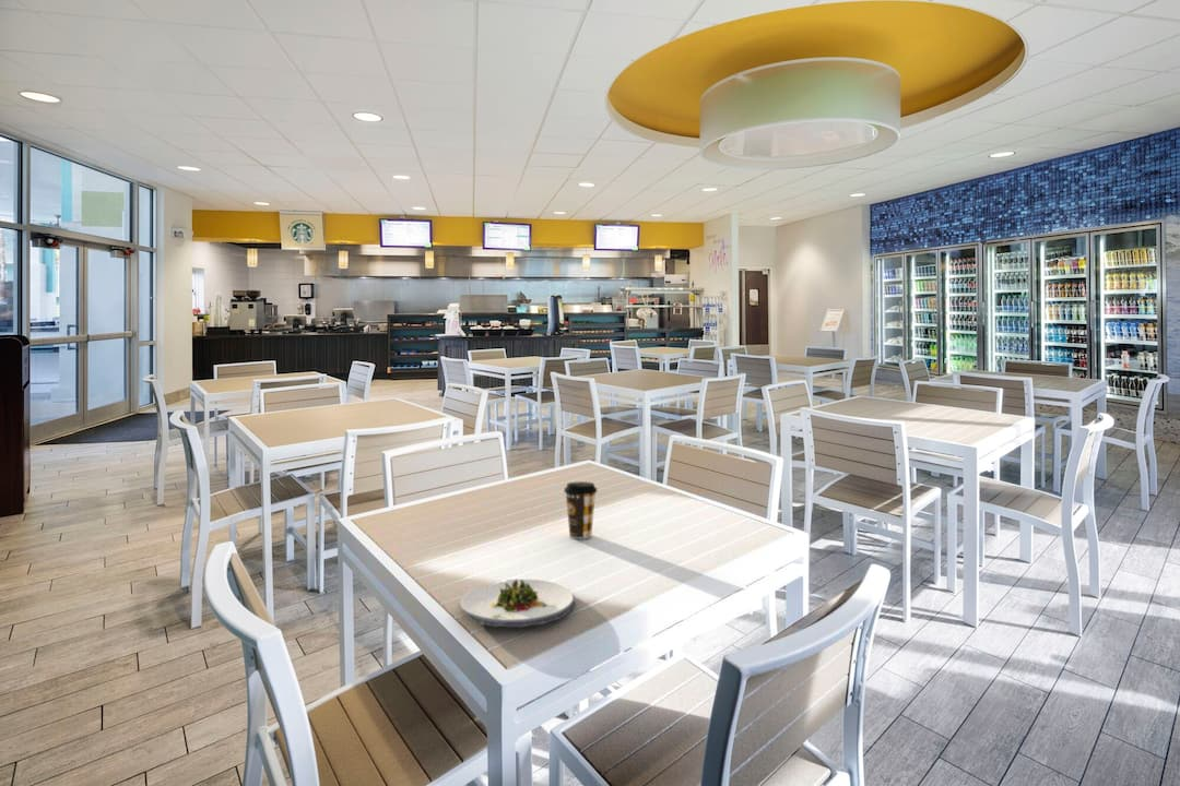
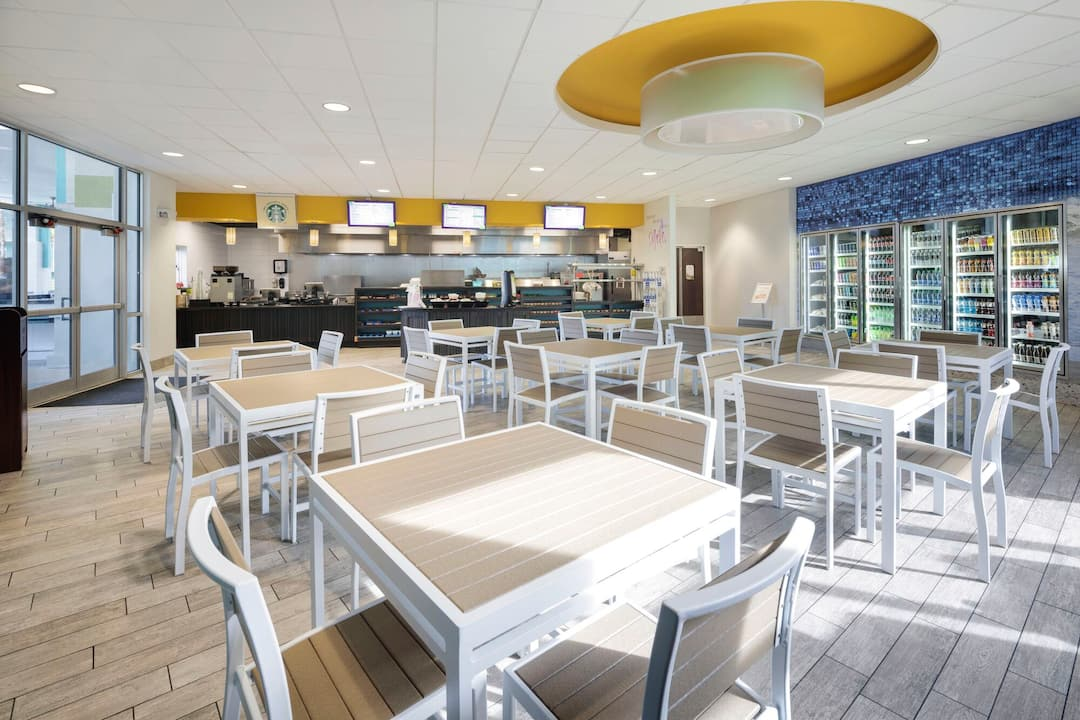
- salad plate (518, 594)
- coffee cup (580, 510)
